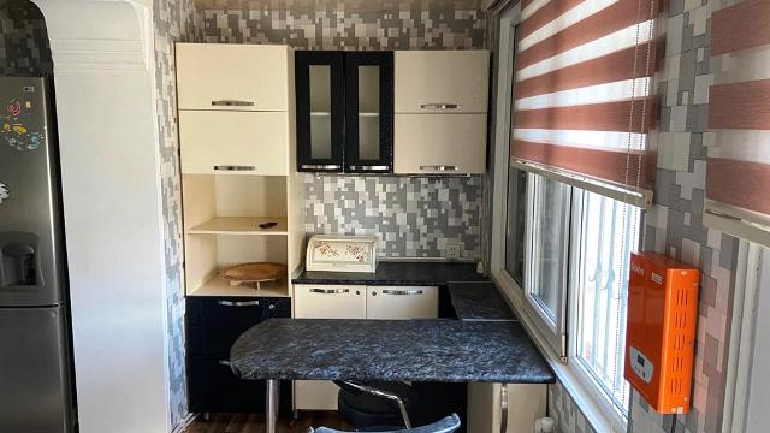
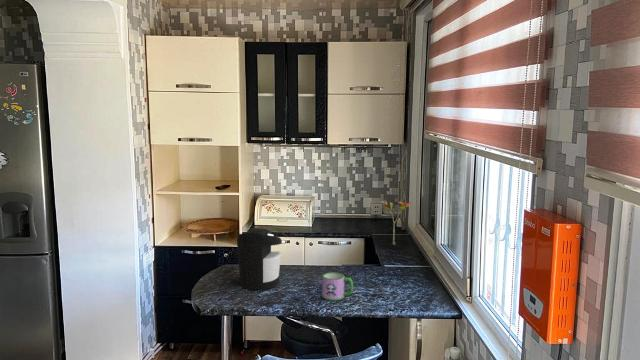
+ coffee maker (260, 254)
+ mug (337, 286)
+ flower (395, 221)
